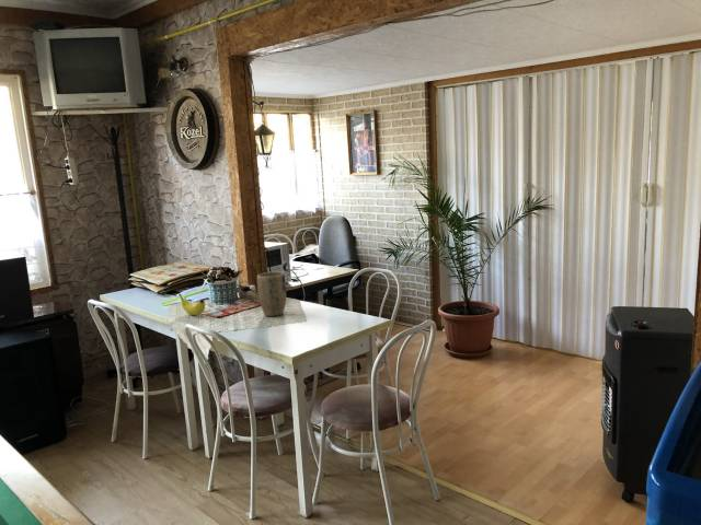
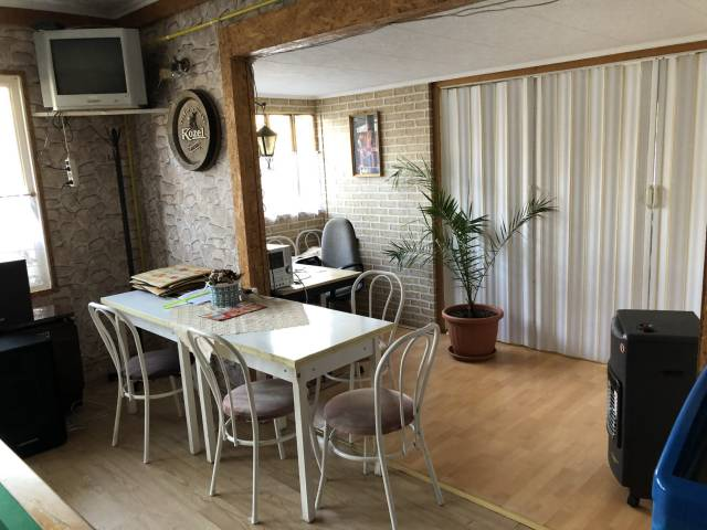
- plant pot (272, 293)
- fruit (193, 305)
